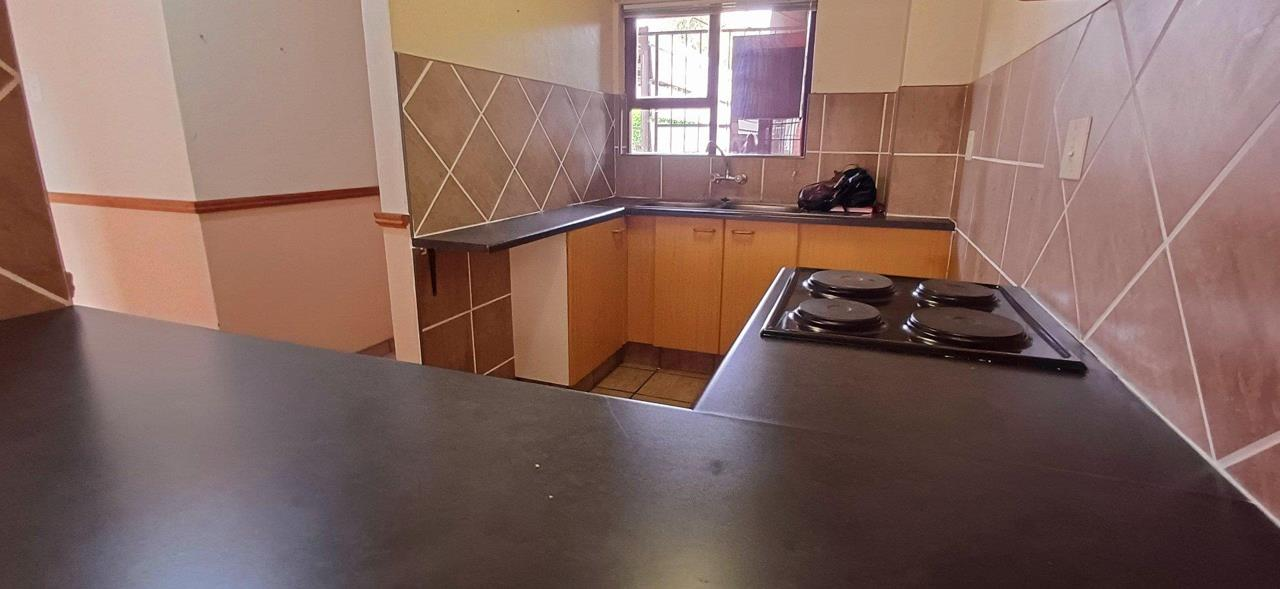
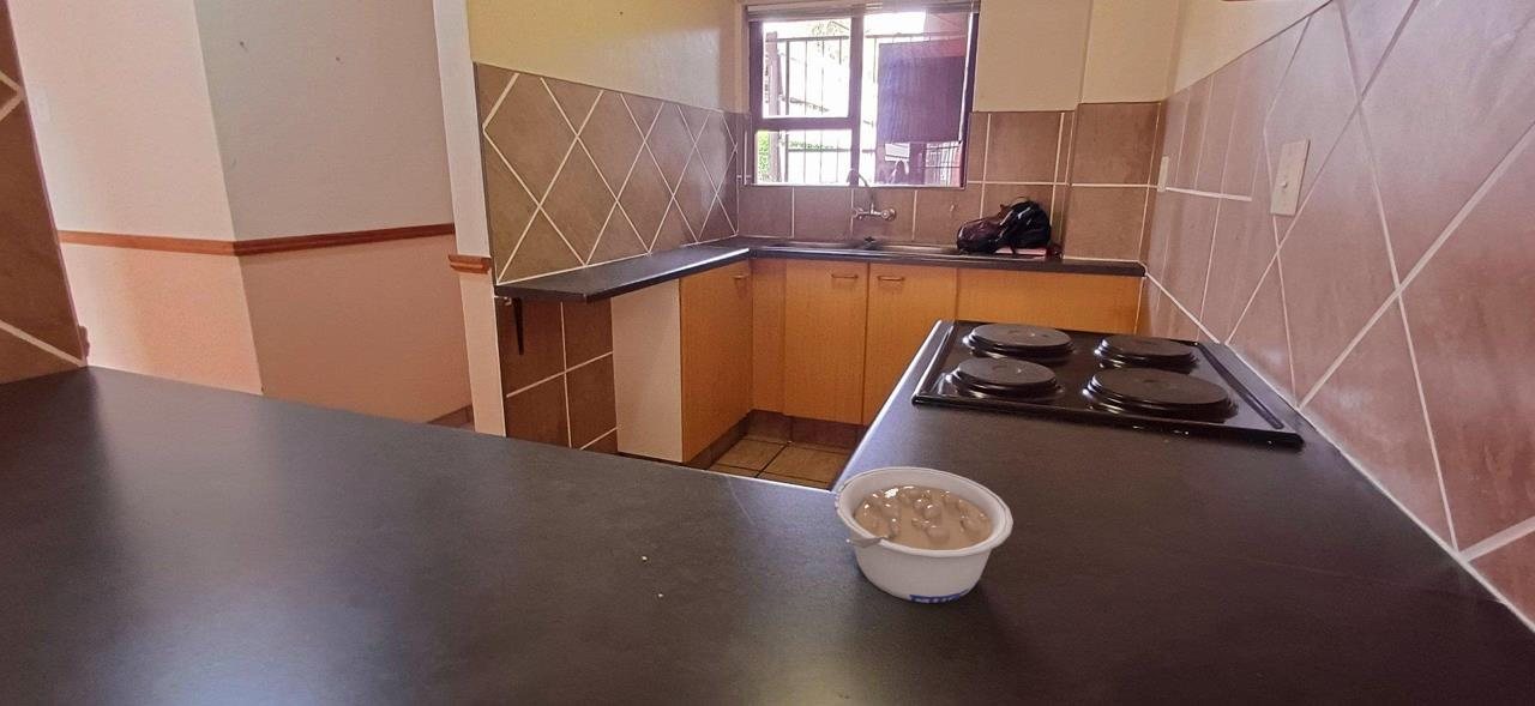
+ legume (920, 533)
